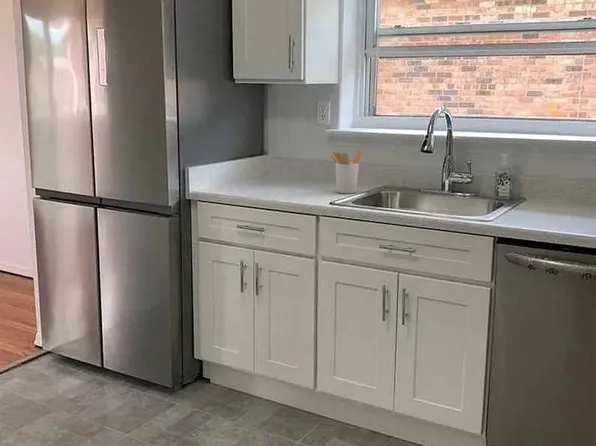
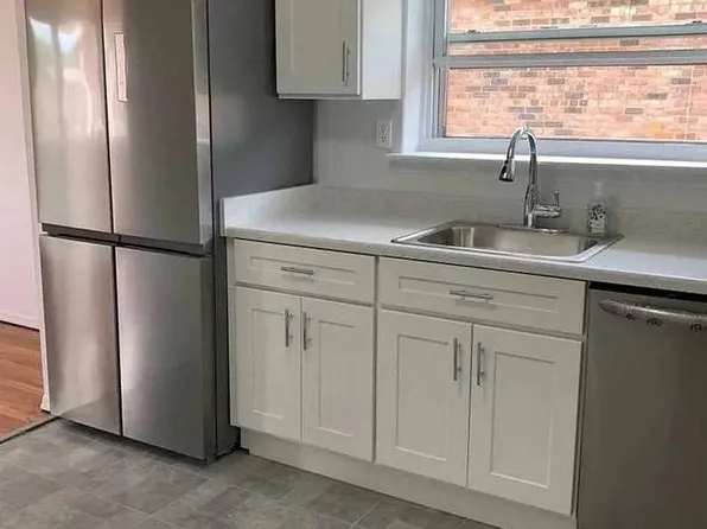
- utensil holder (344, 171)
